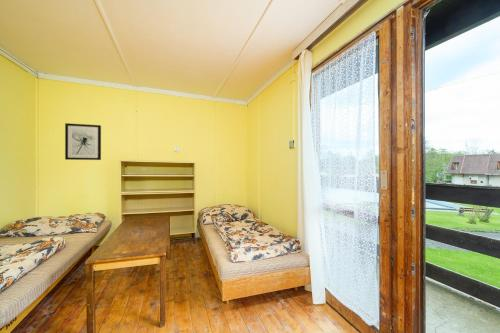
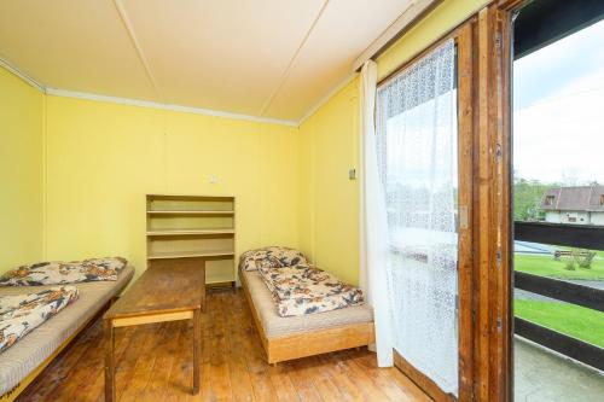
- wall art (83, 142)
